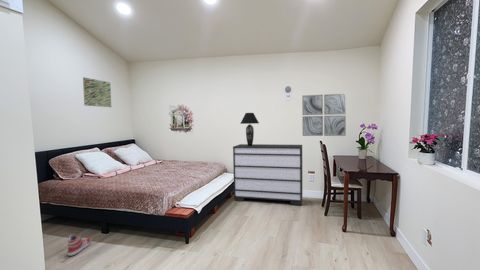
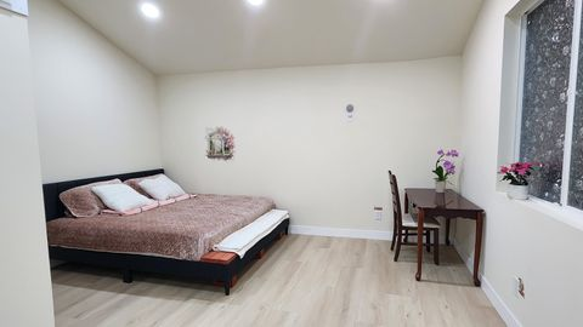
- wall art (98, 93)
- table lamp (249, 129)
- sneaker (80, 239)
- dresser (268, 172)
- wall art (324, 114)
